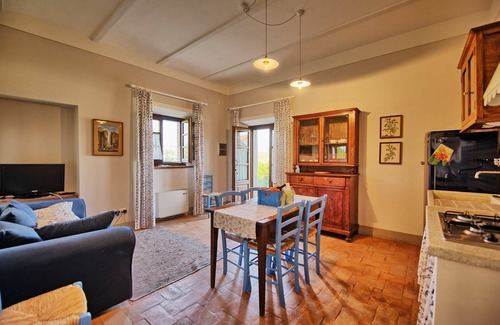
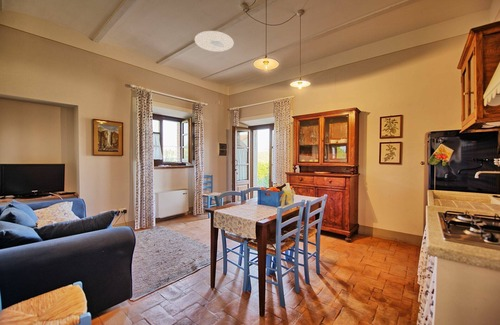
+ ceiling light (214, 40)
